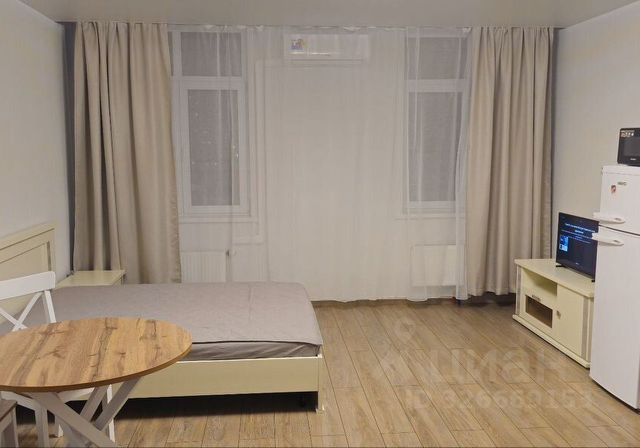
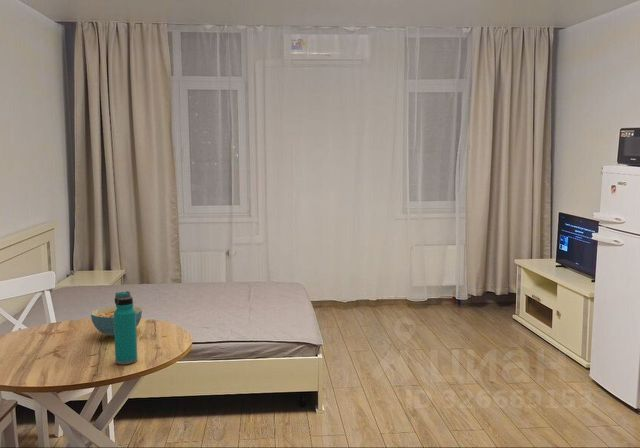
+ cereal bowl (113, 323)
+ water bottle (125, 326)
